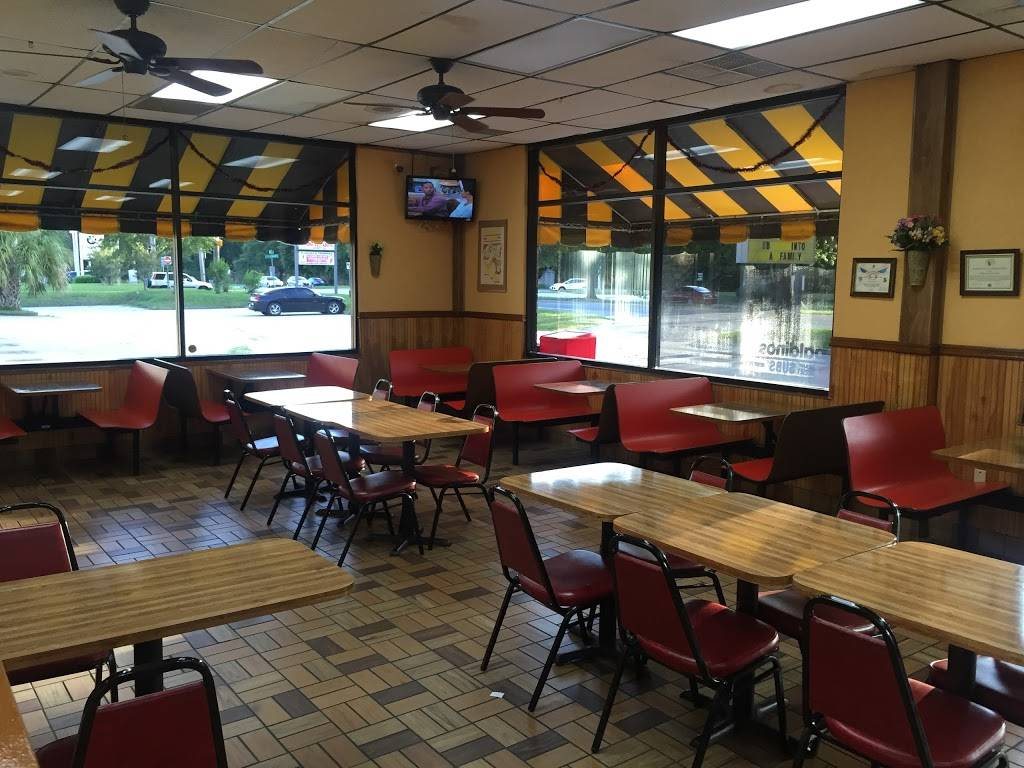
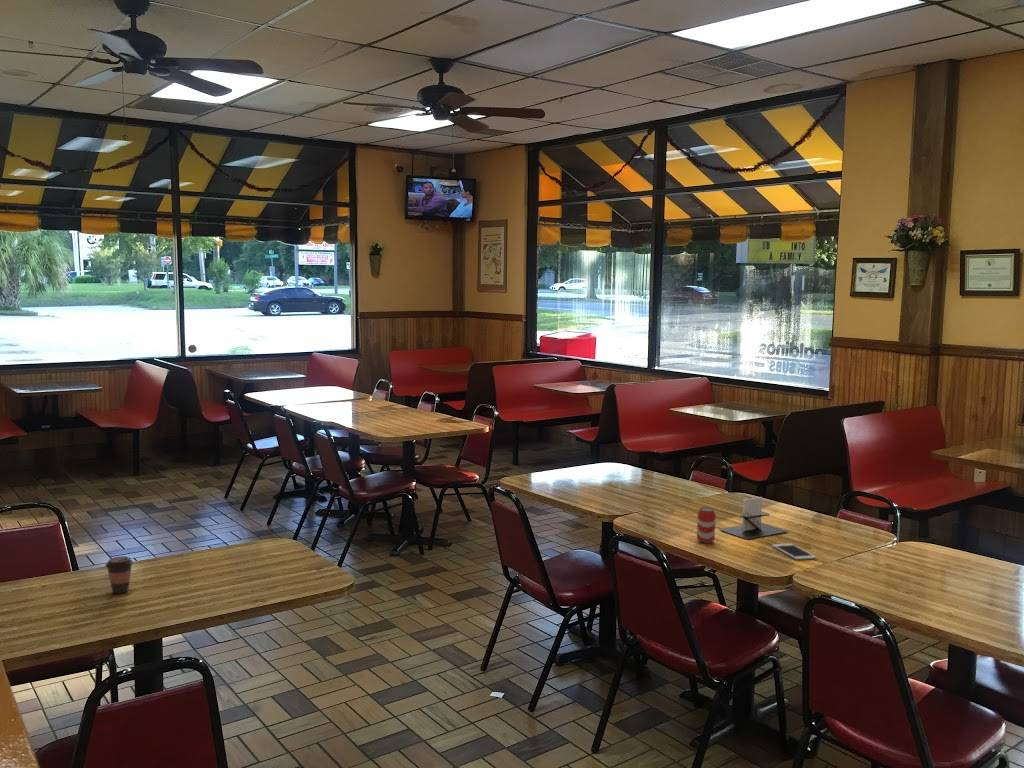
+ beverage can (706, 525)
+ coffee cup (119, 575)
+ cell phone (793, 551)
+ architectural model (754, 515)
